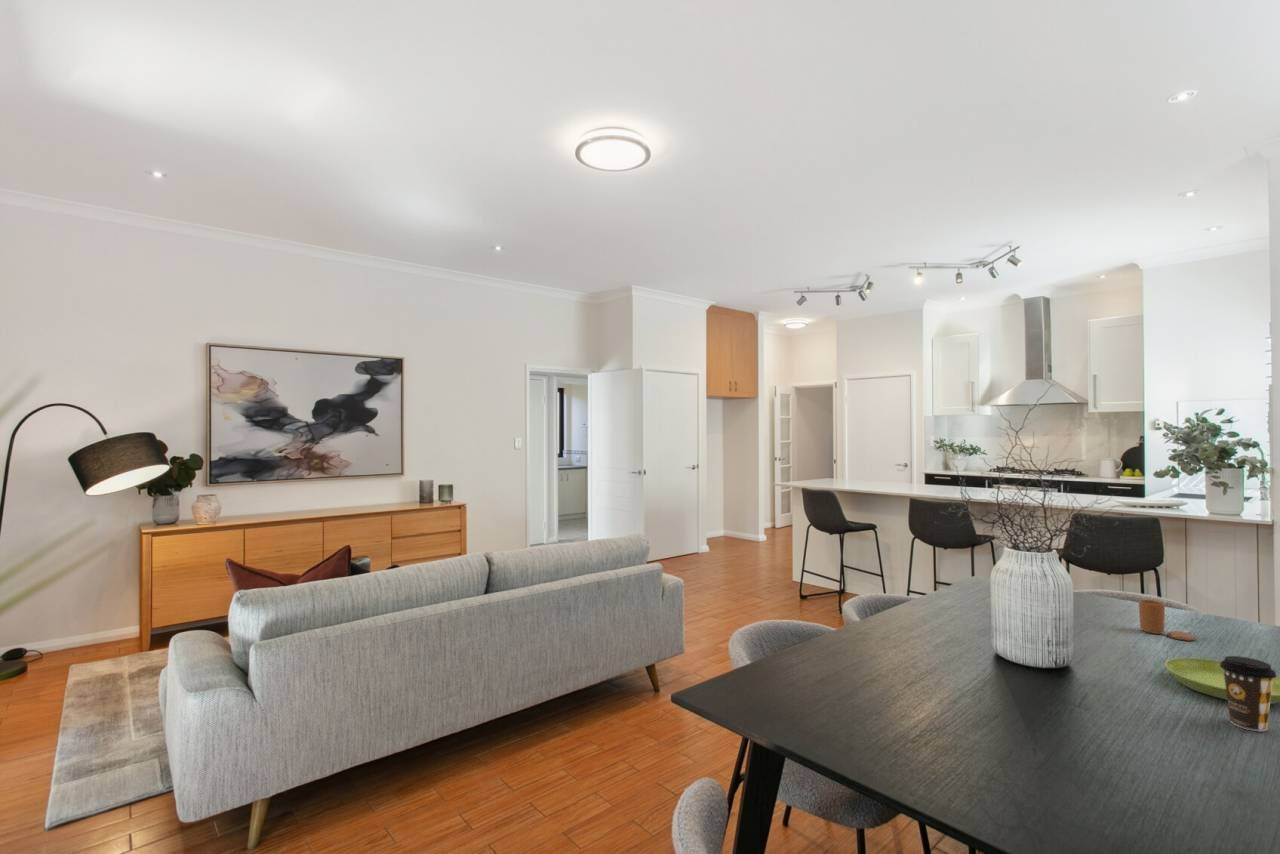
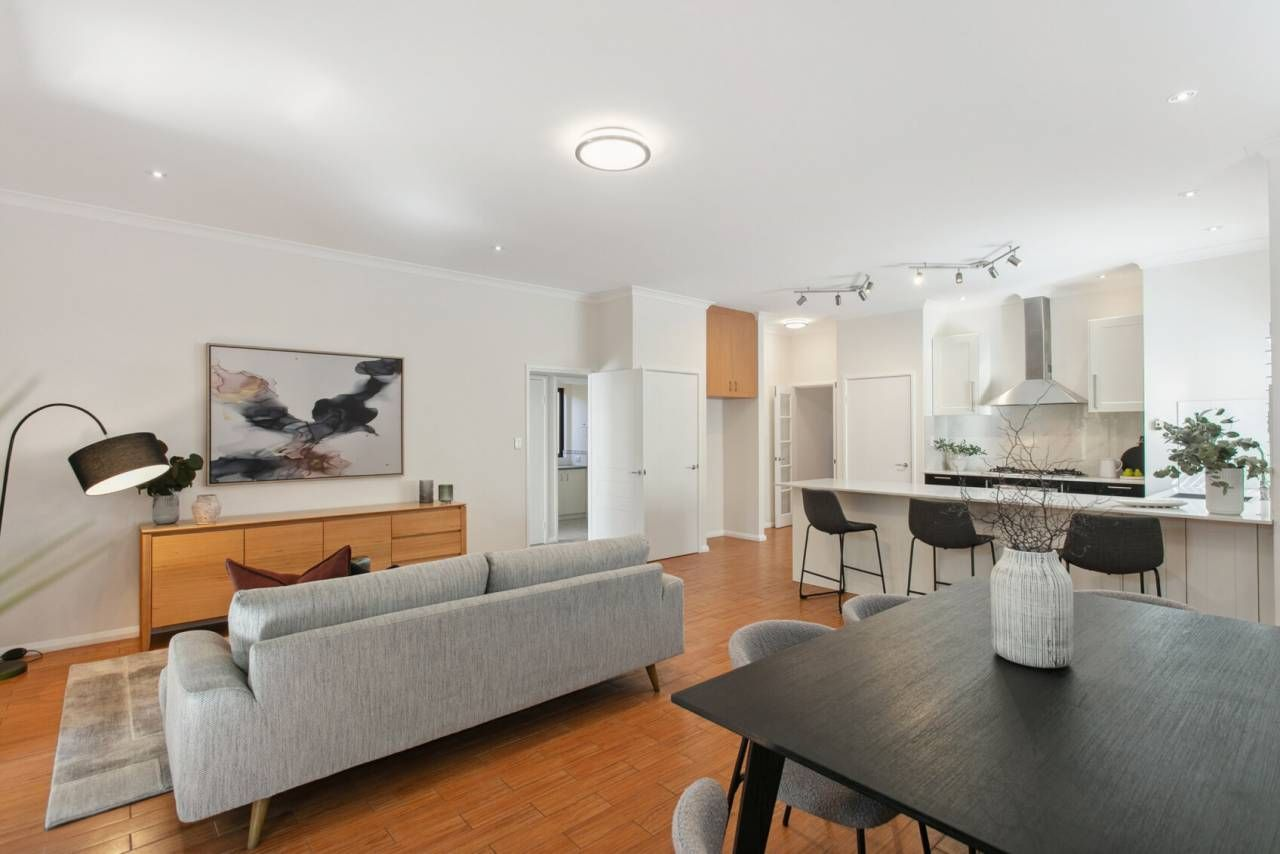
- saucer (1224, 681)
- candle (1164, 619)
- coffee cup (1247, 693)
